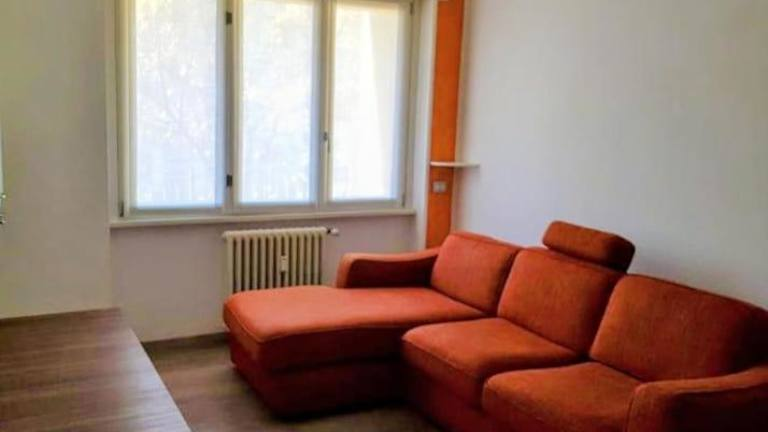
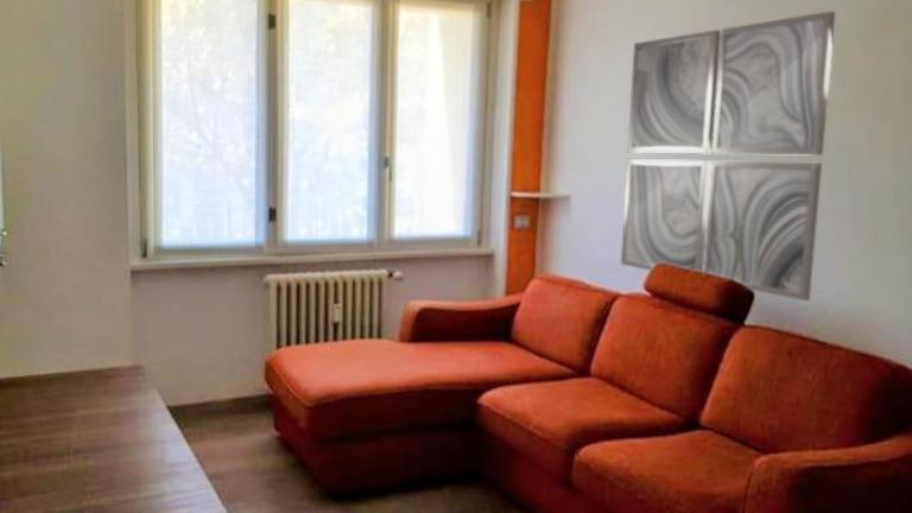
+ wall art (712, 160)
